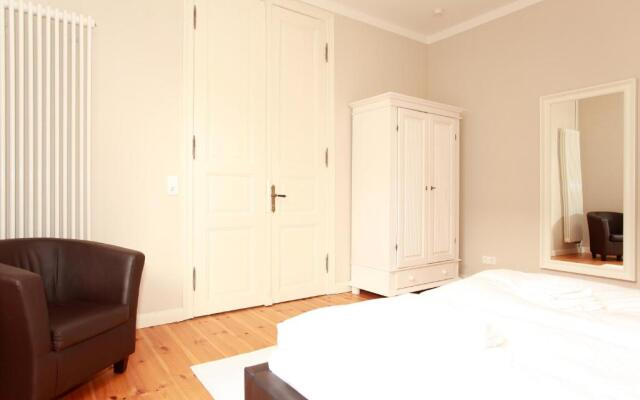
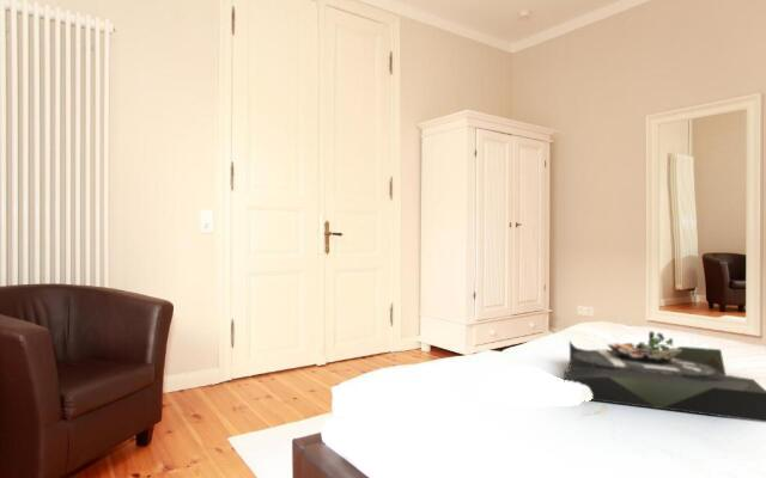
+ serving tray (649, 356)
